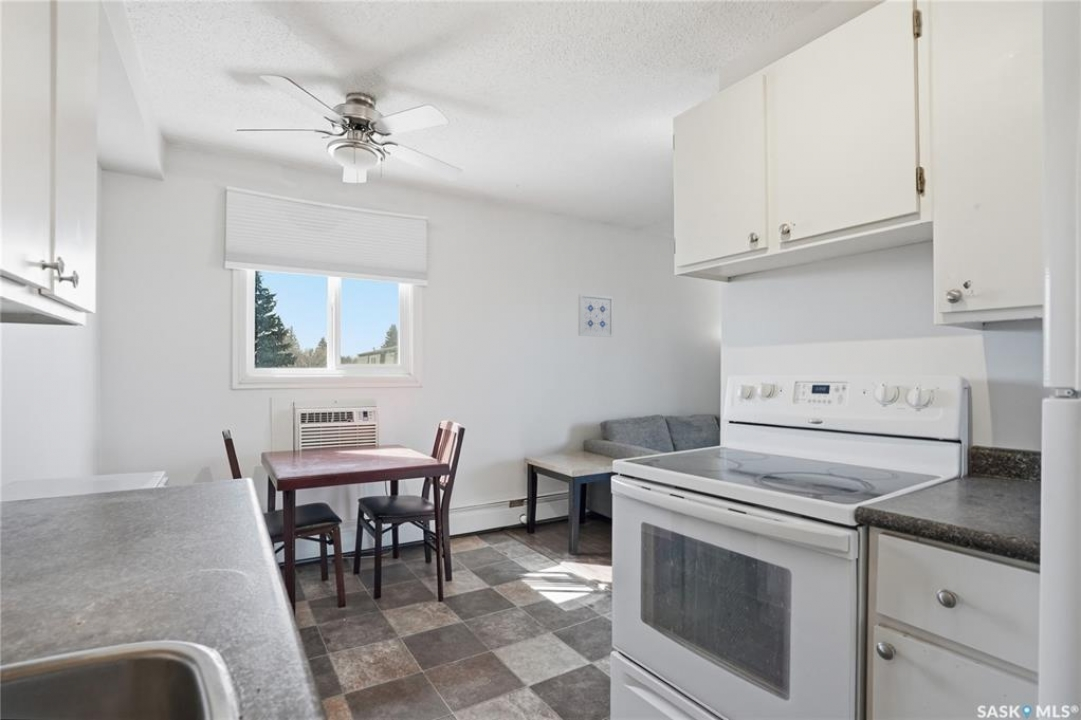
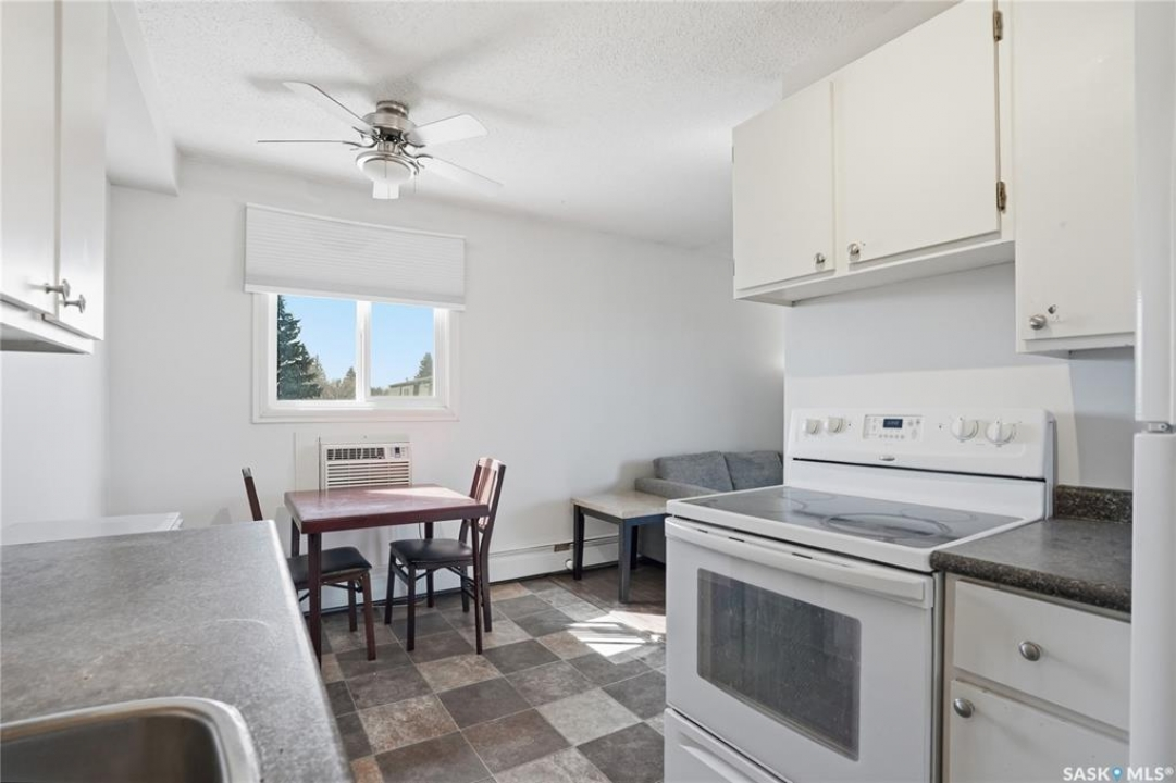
- wall art (596, 315)
